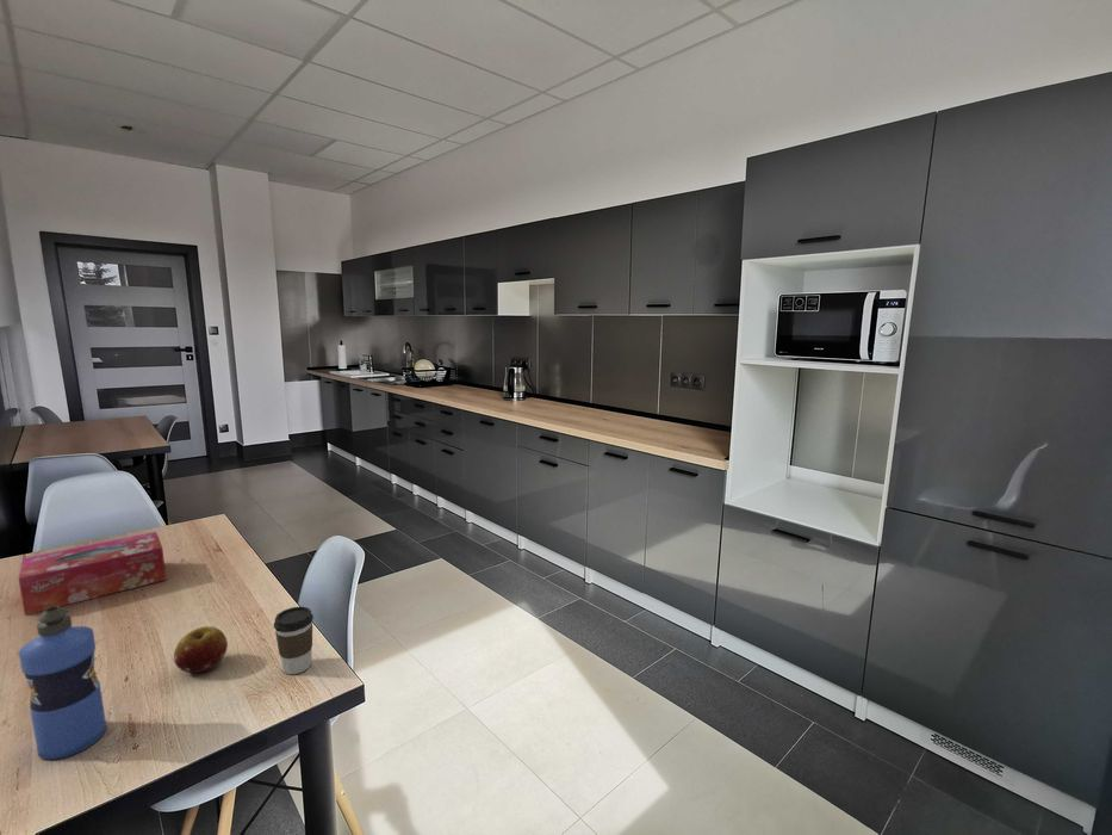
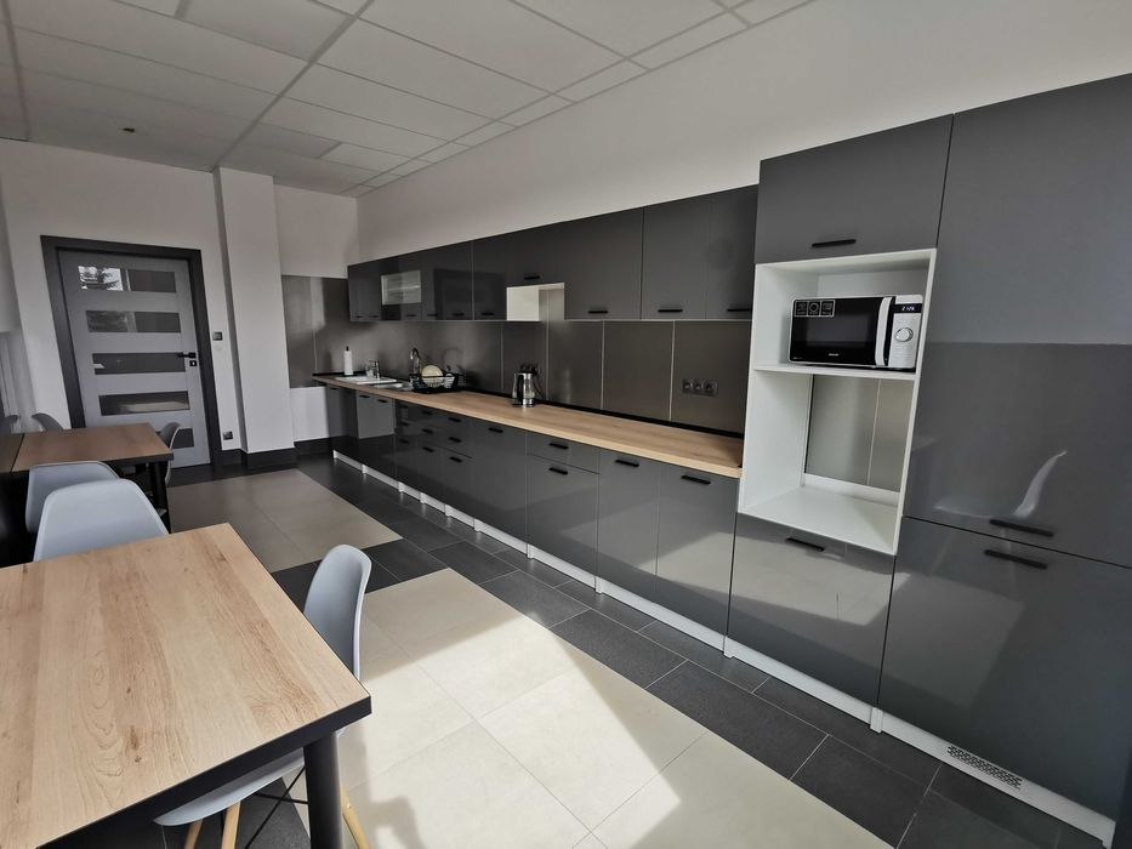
- coffee cup (294, 641)
- water bottle (62, 675)
- fruit (200, 649)
- tissue box (97, 569)
